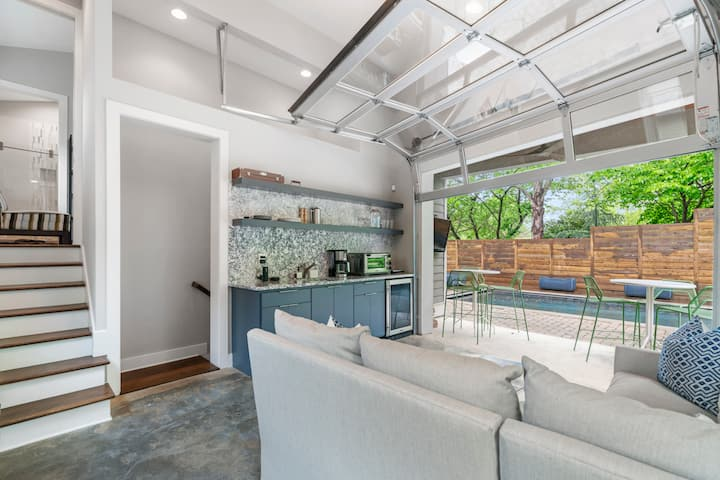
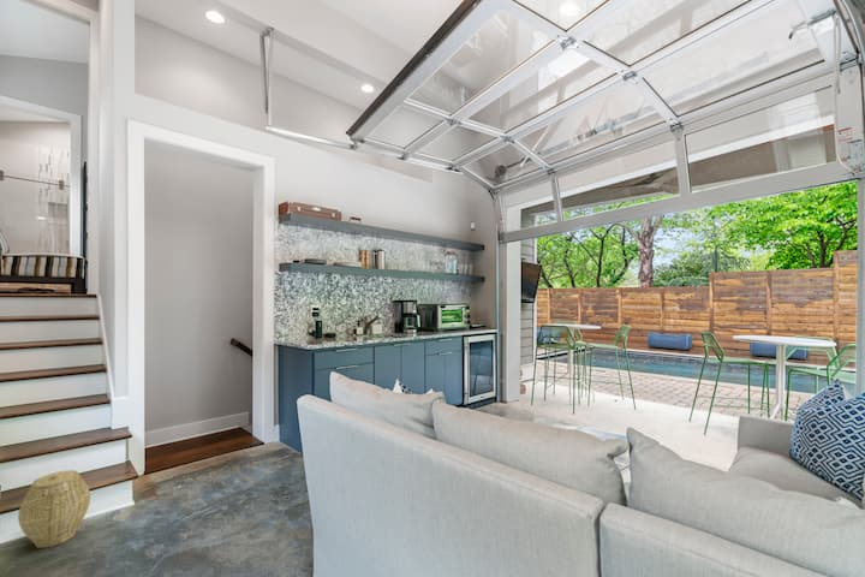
+ woven basket (55, 506)
